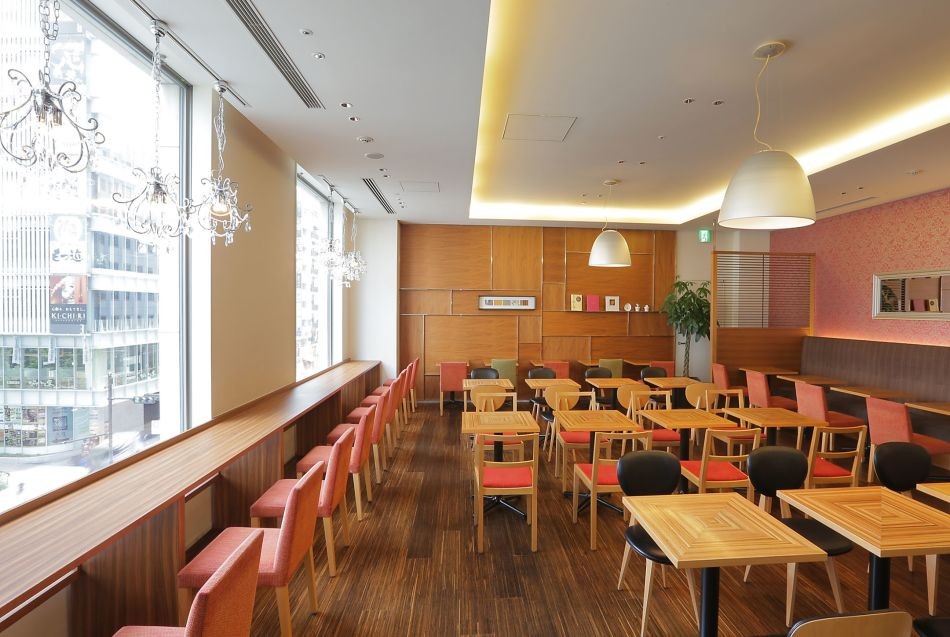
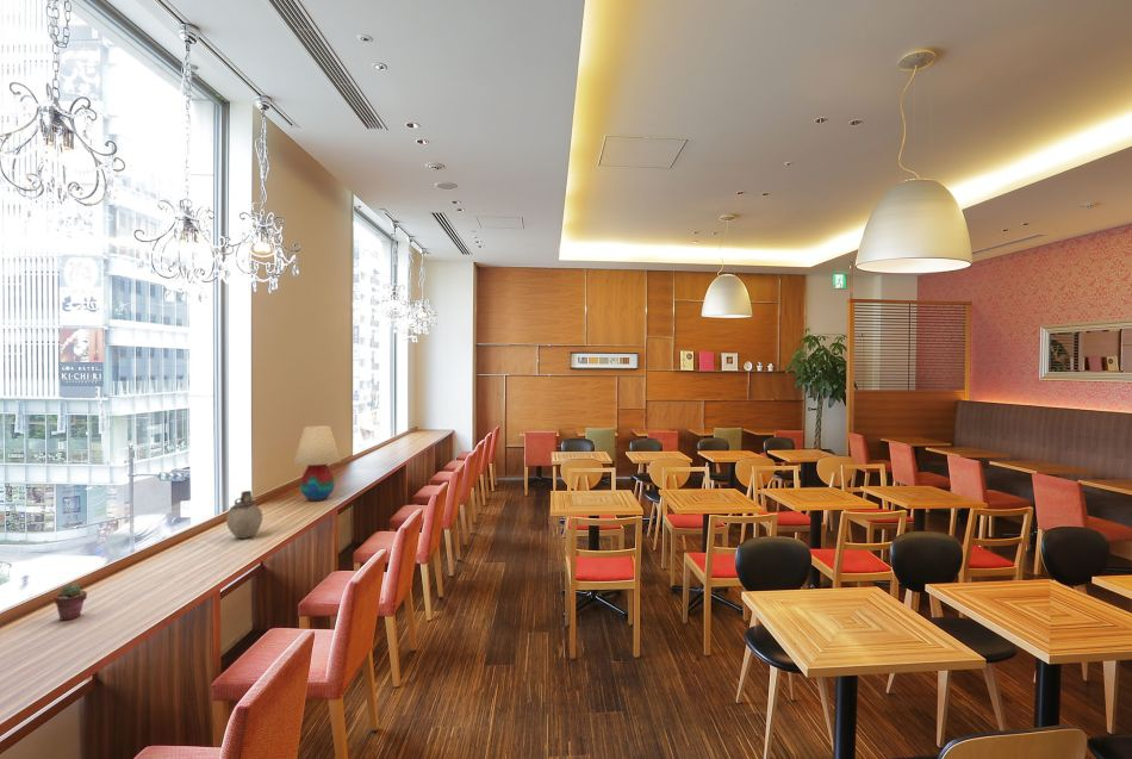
+ table lamp (317, 462)
+ vase (244, 514)
+ potted succulent (70, 601)
